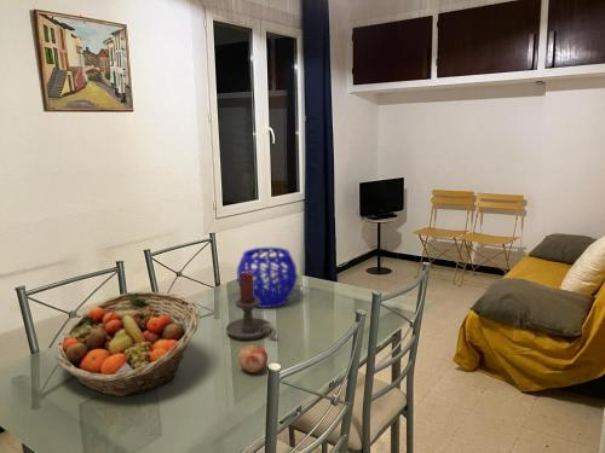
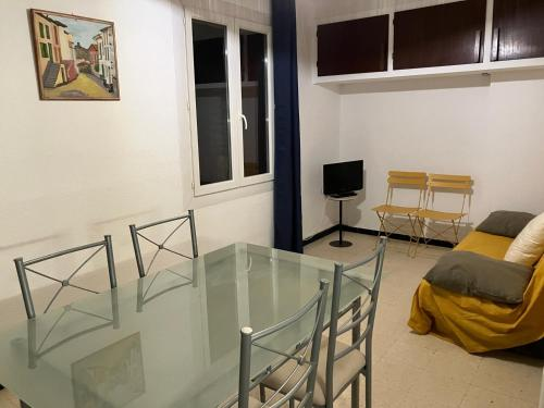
- decorative bowl (266, 277)
- fruit (253, 358)
- fruit basket (131, 339)
- candle holder (252, 303)
